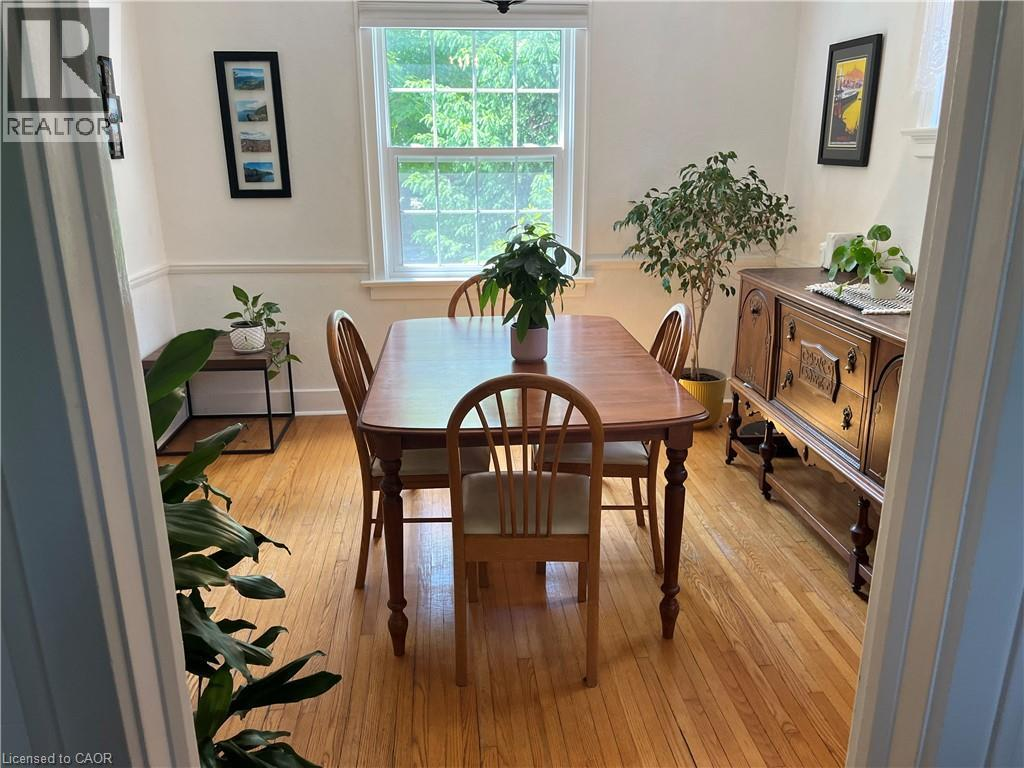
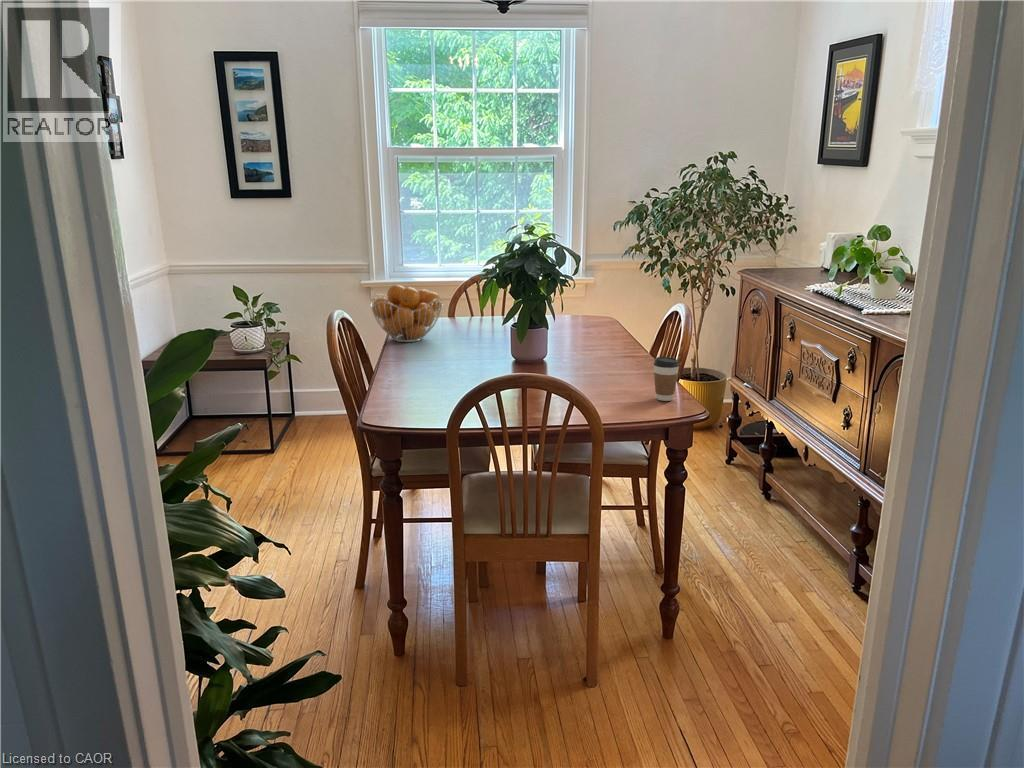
+ fruit basket (407, 312)
+ coffee cup (665, 378)
